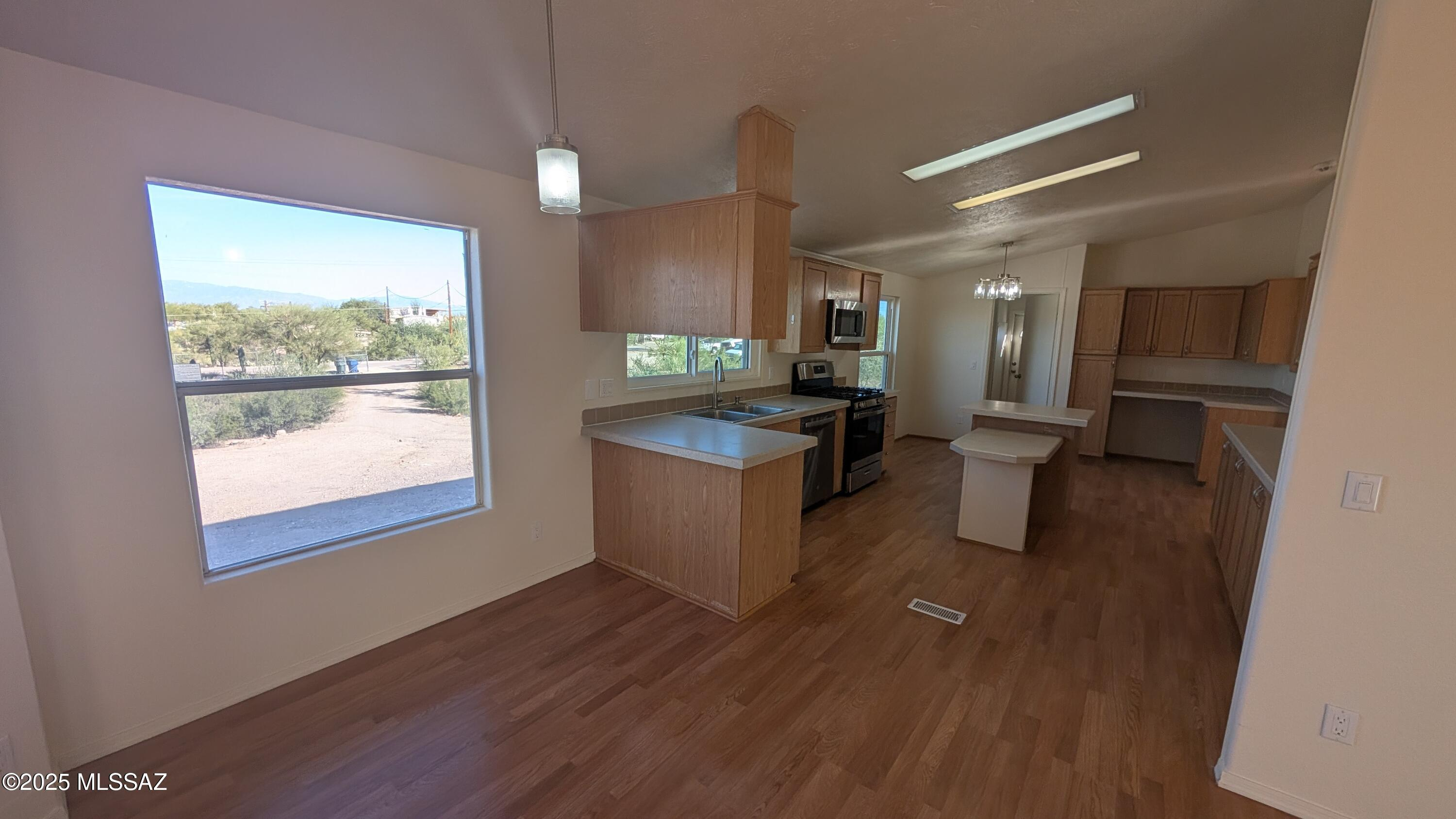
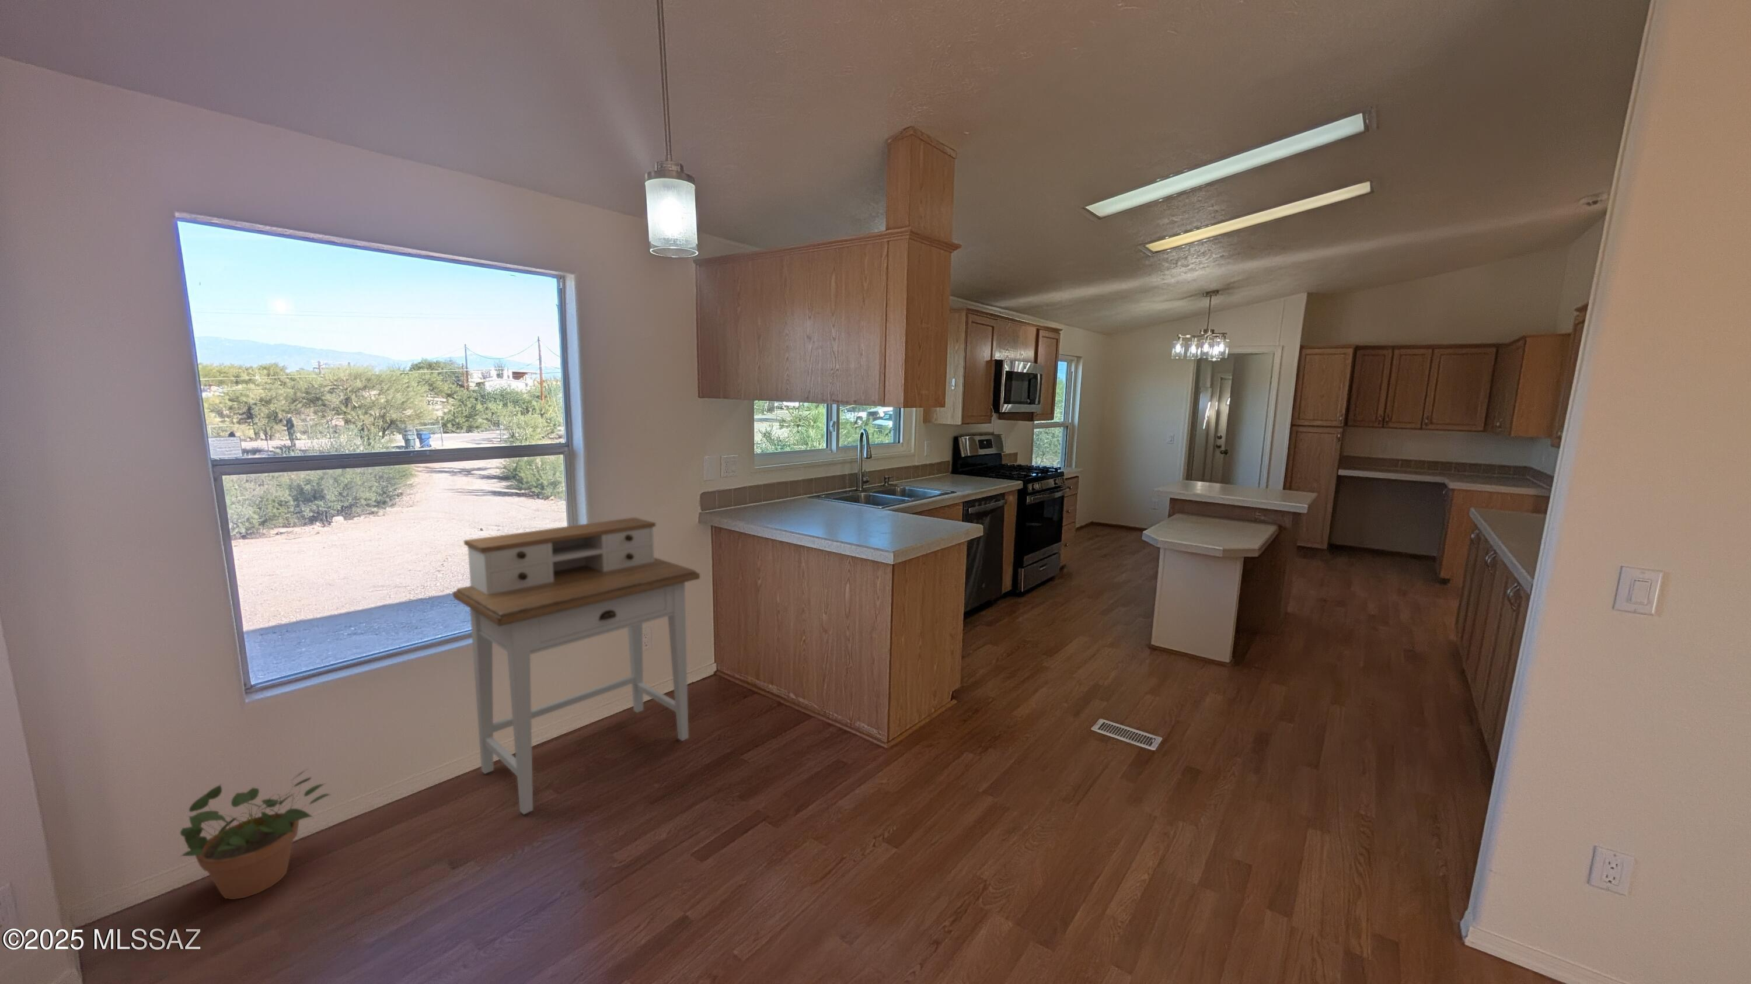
+ potted plant (260, 831)
+ desk (583, 639)
